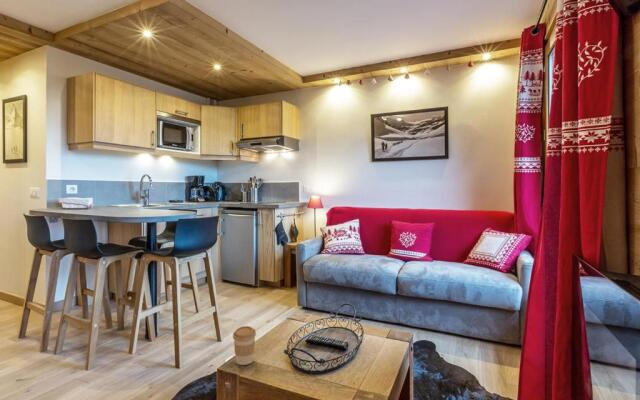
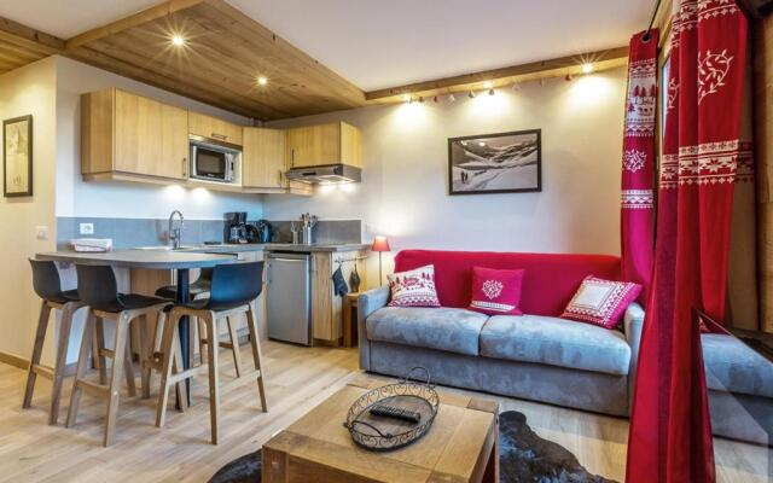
- coffee cup (244, 345)
